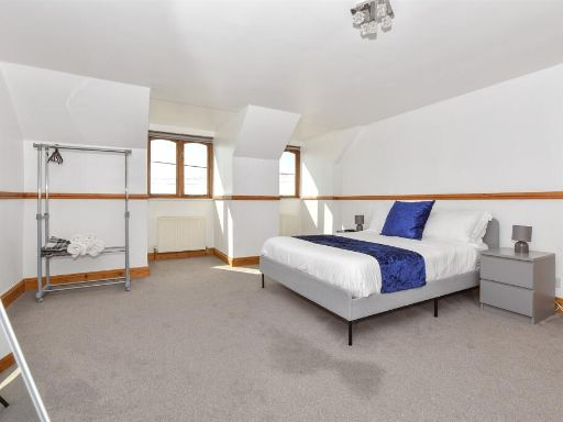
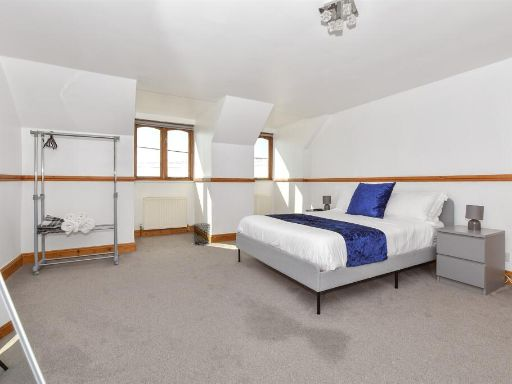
+ waste bin (201, 234)
